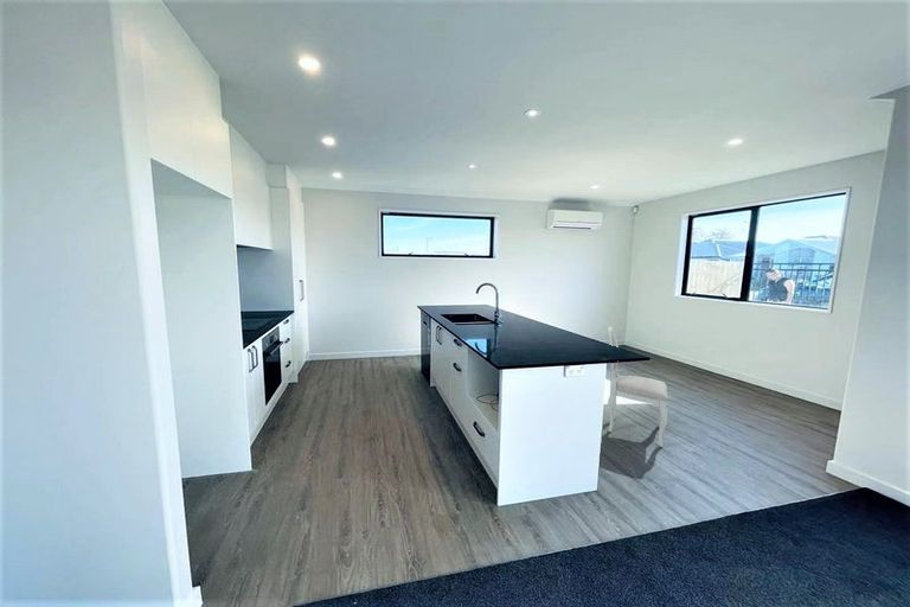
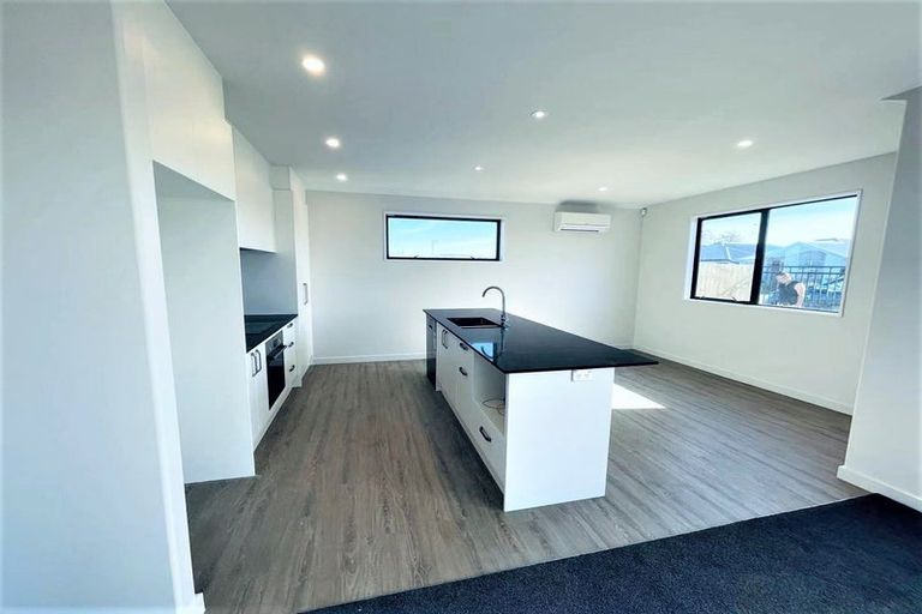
- dining chair (641, 381)
